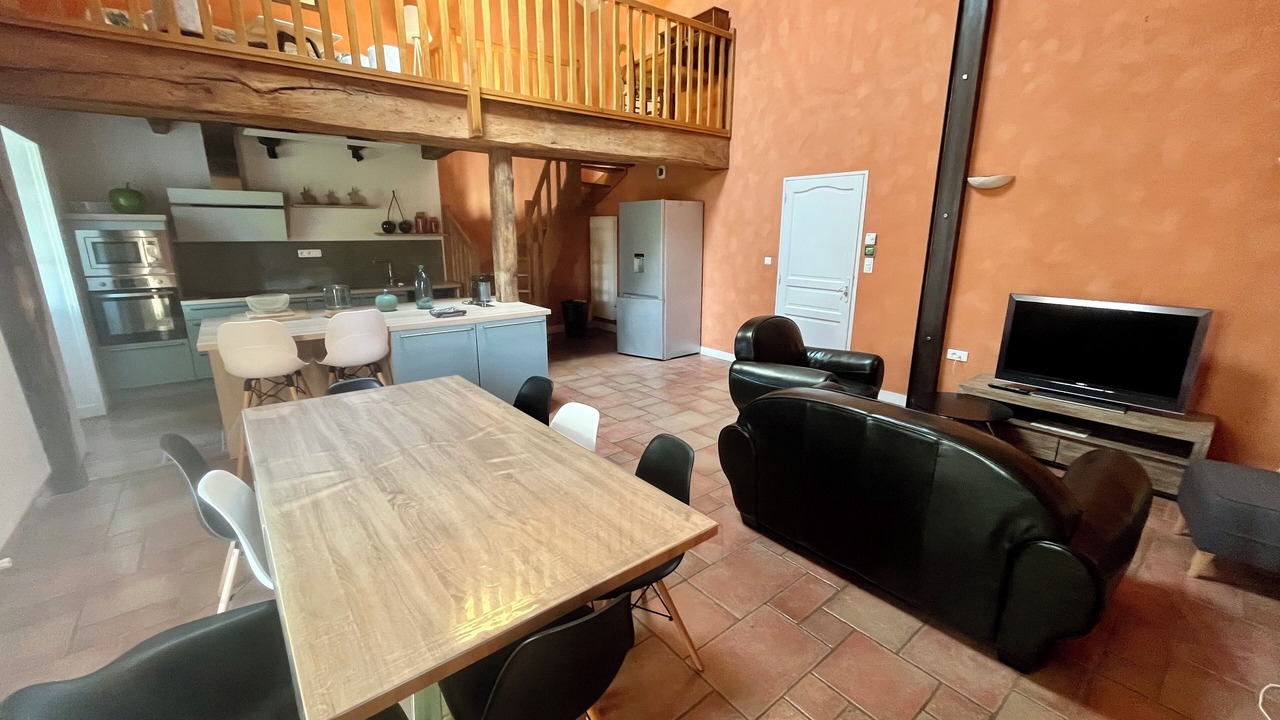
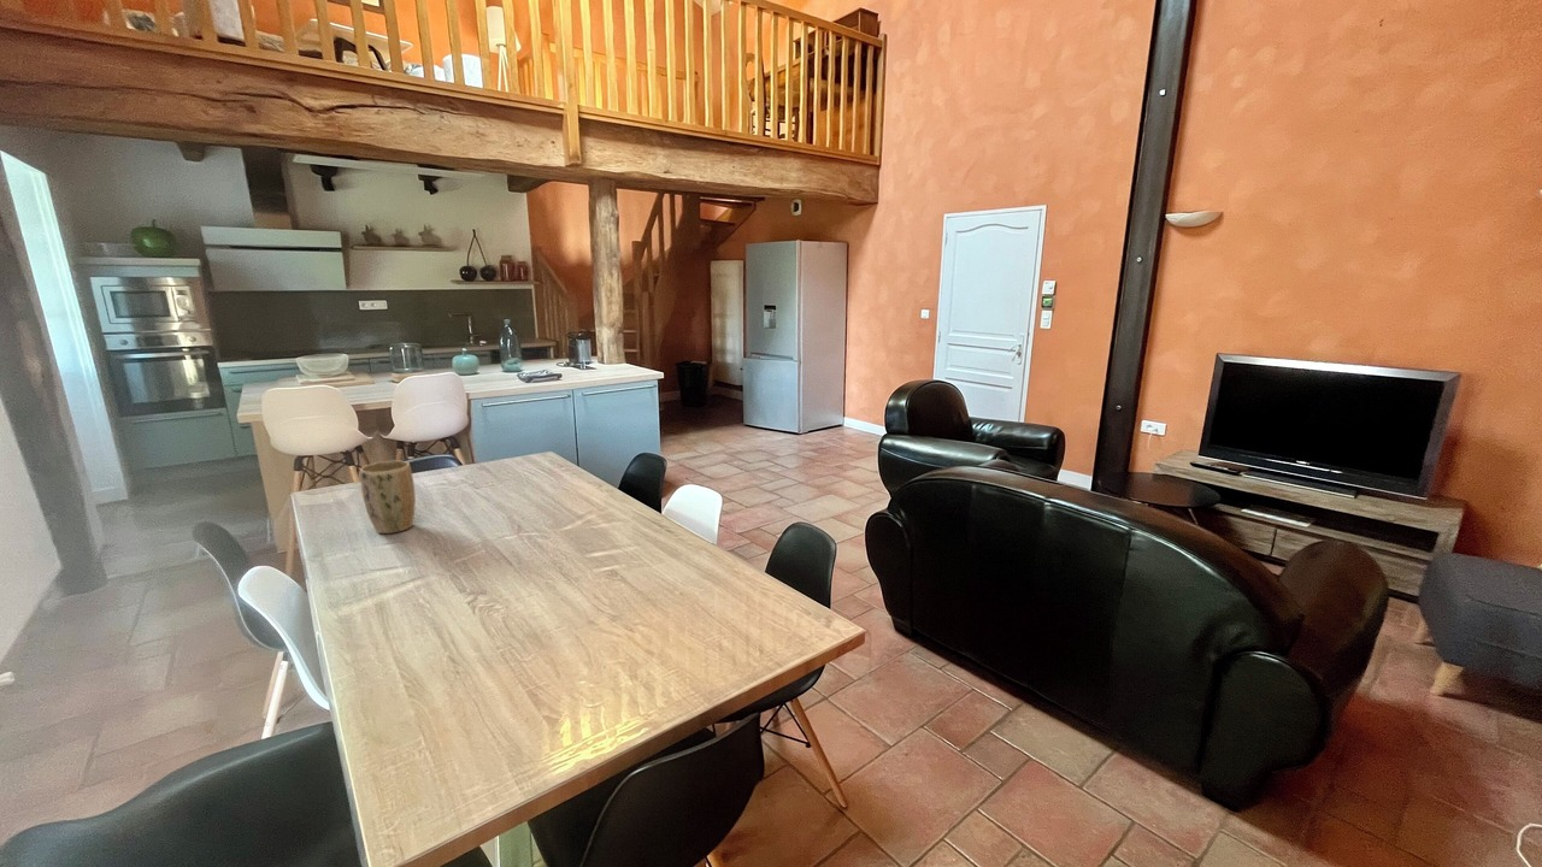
+ plant pot (389, 497)
